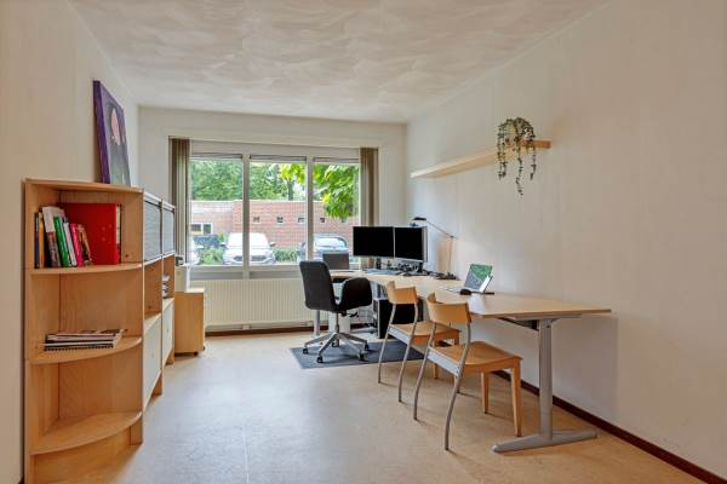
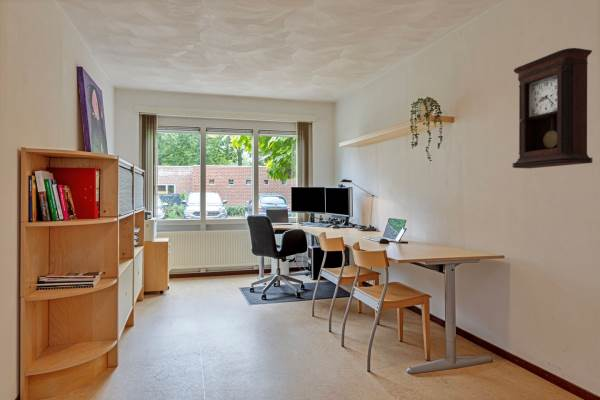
+ pendulum clock (547, 113)
